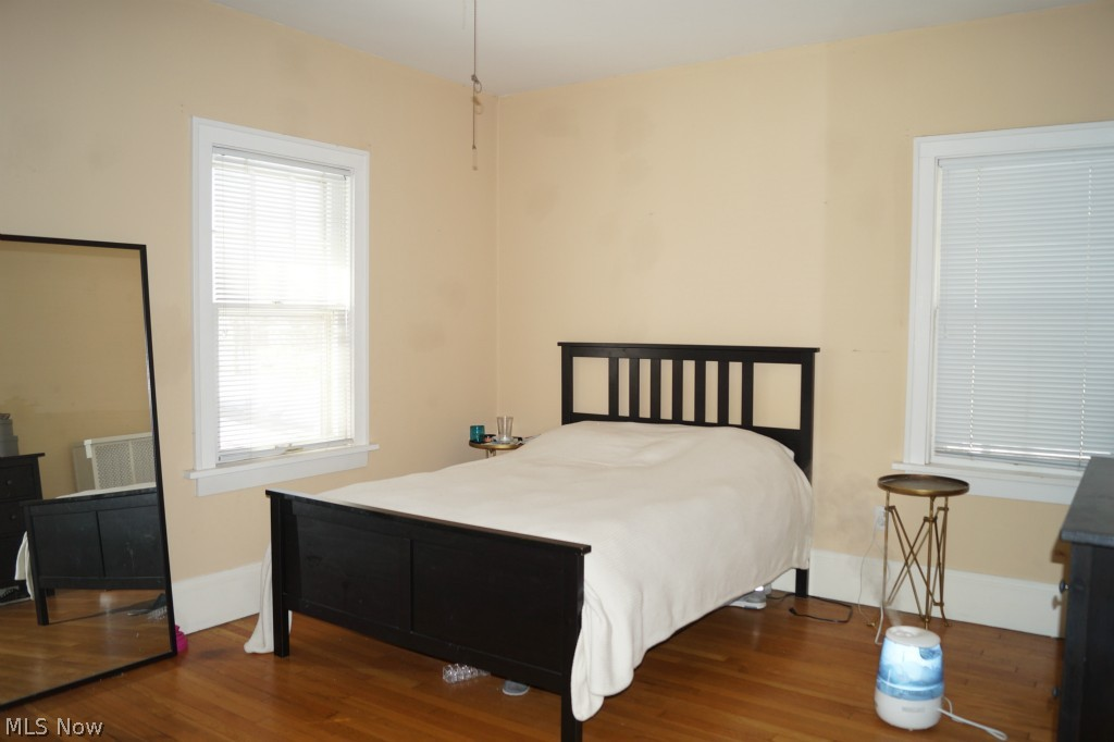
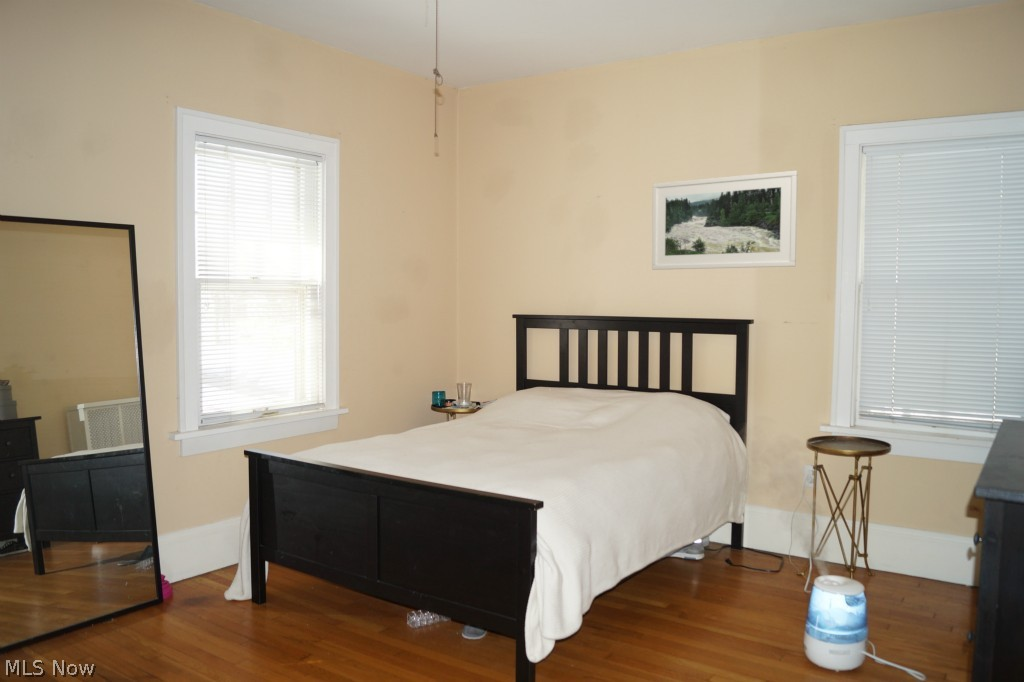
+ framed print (720, 223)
